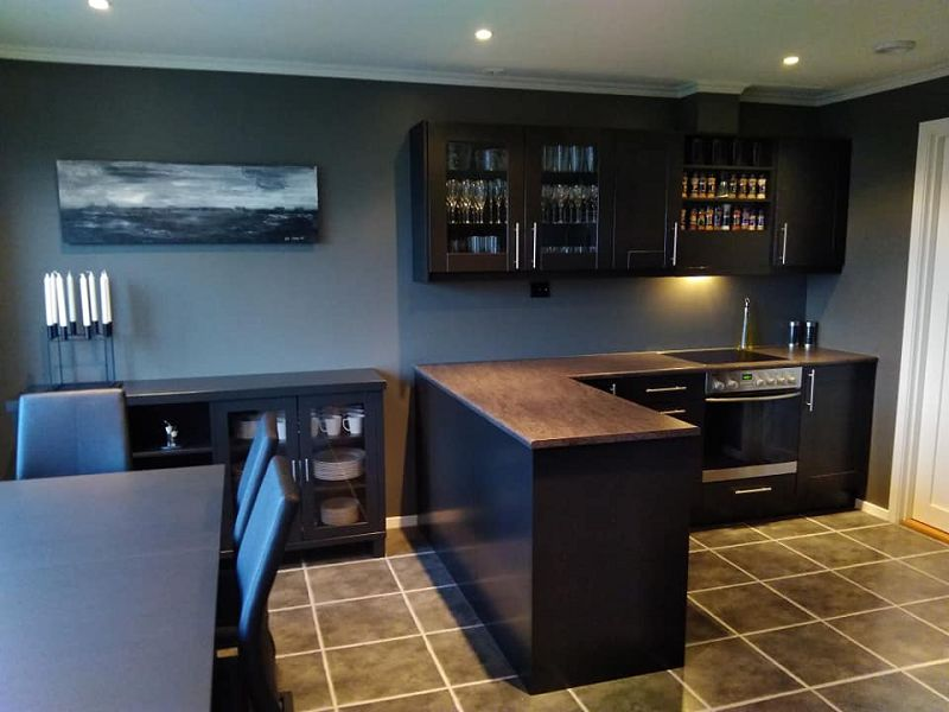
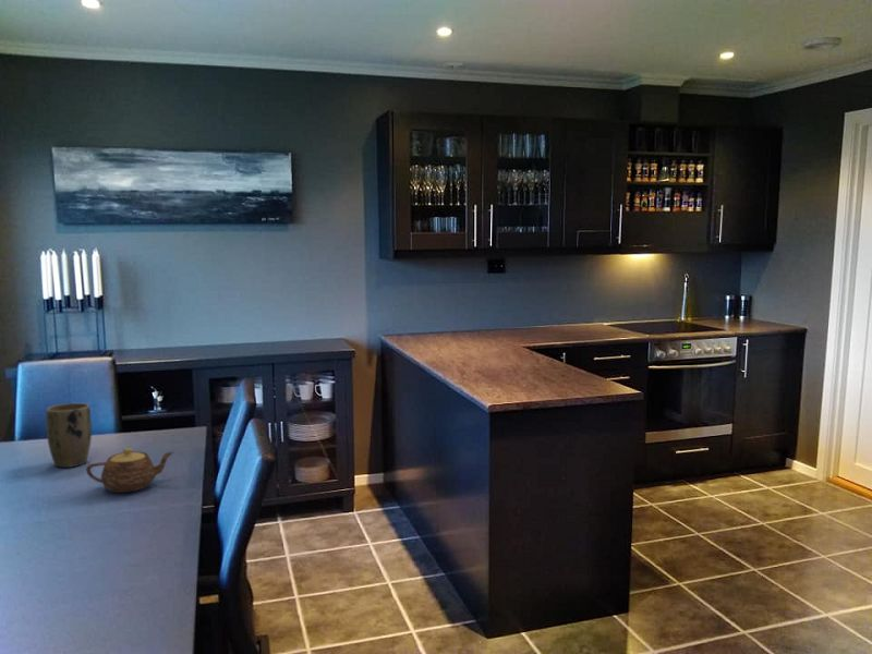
+ teapot (131, 468)
+ plant pot (69, 435)
